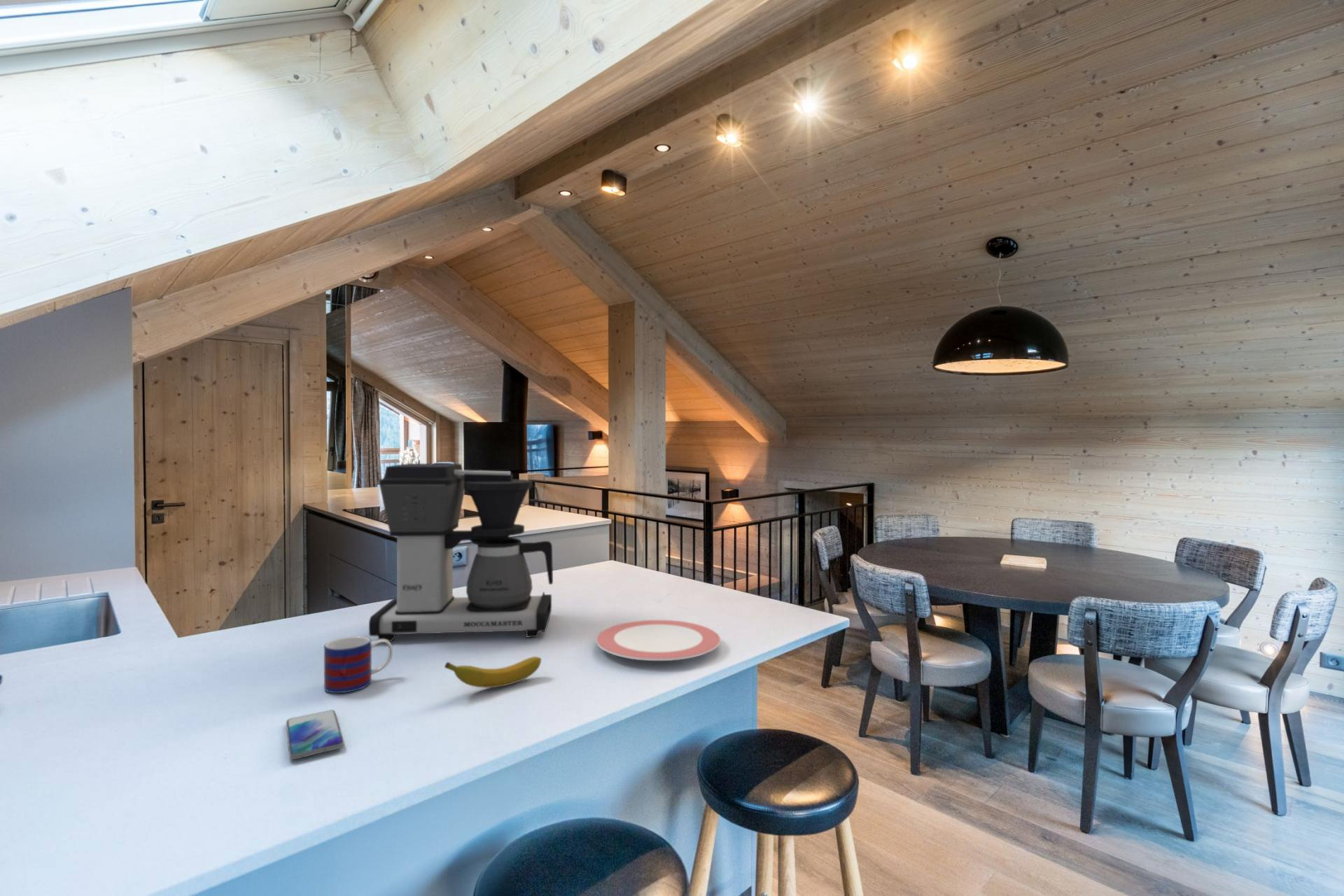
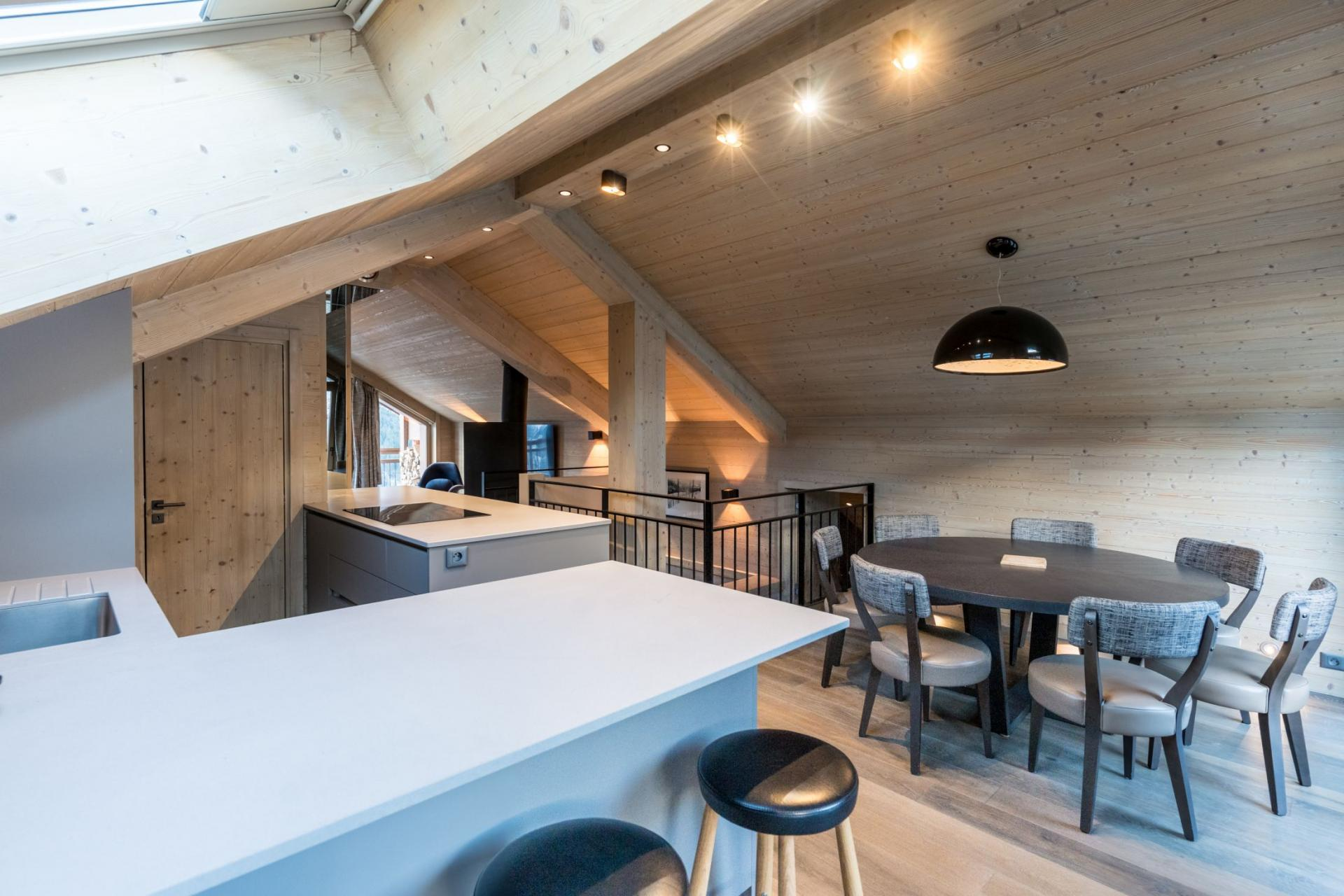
- coffee maker (473, 543)
- banana (495, 669)
- plate (658, 641)
- mug (359, 662)
- smartphone (314, 732)
